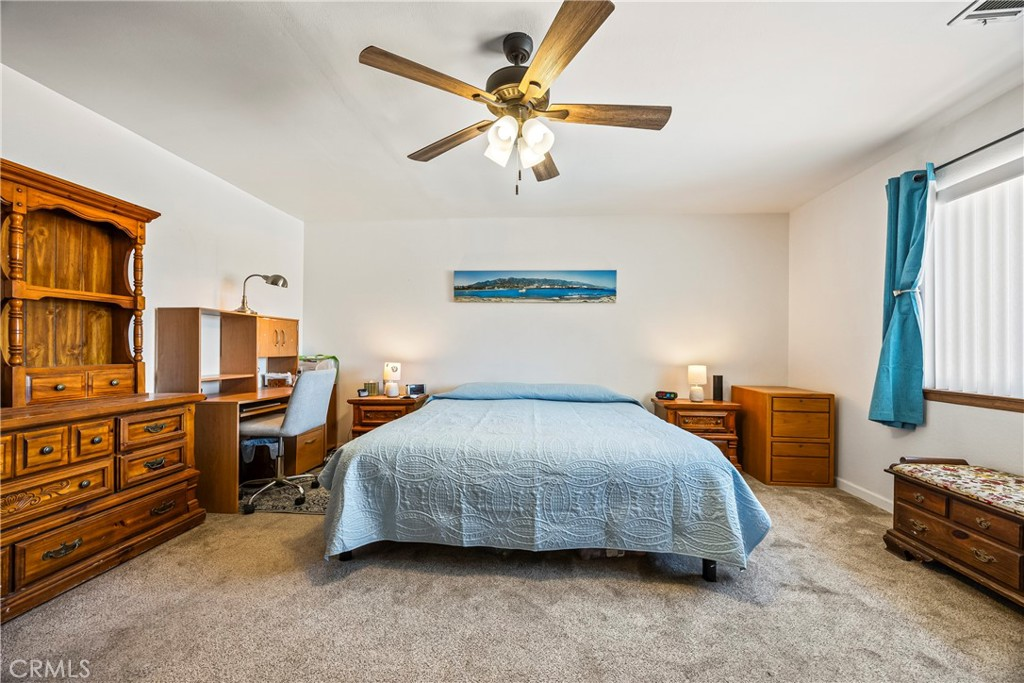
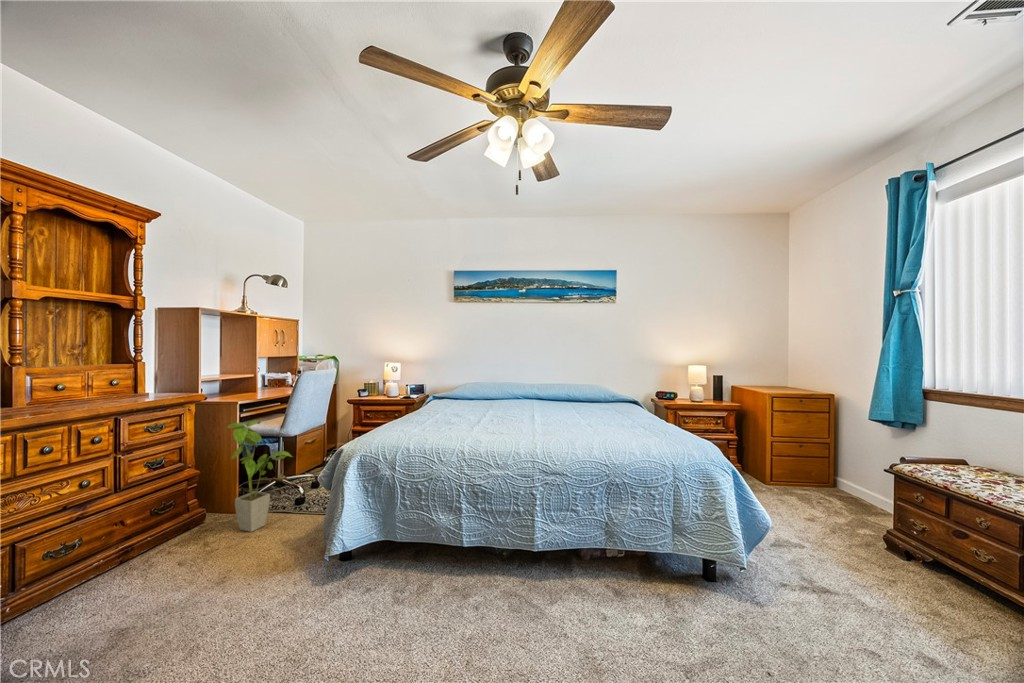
+ house plant (254, 473)
